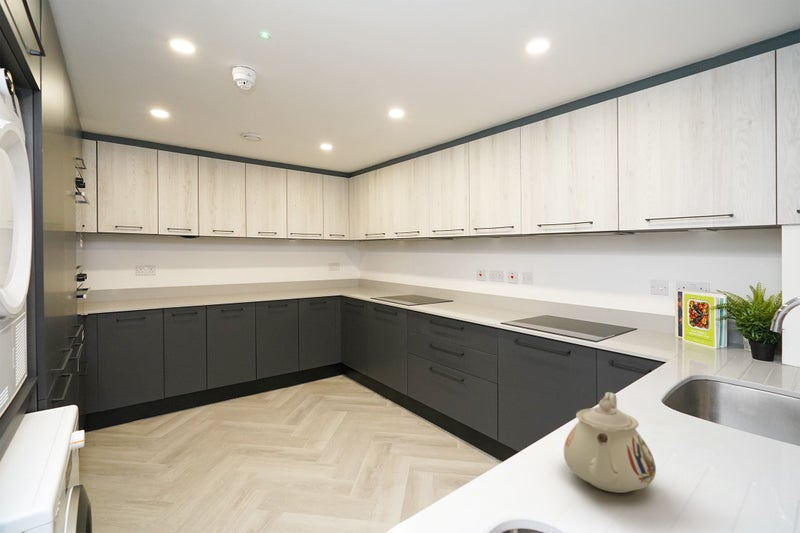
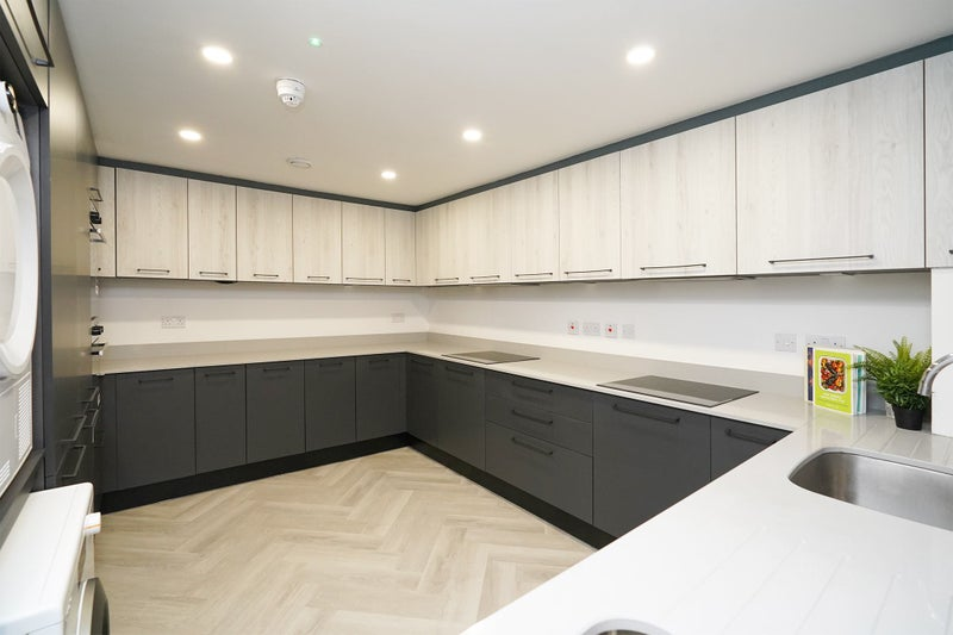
- teapot (607, 438)
